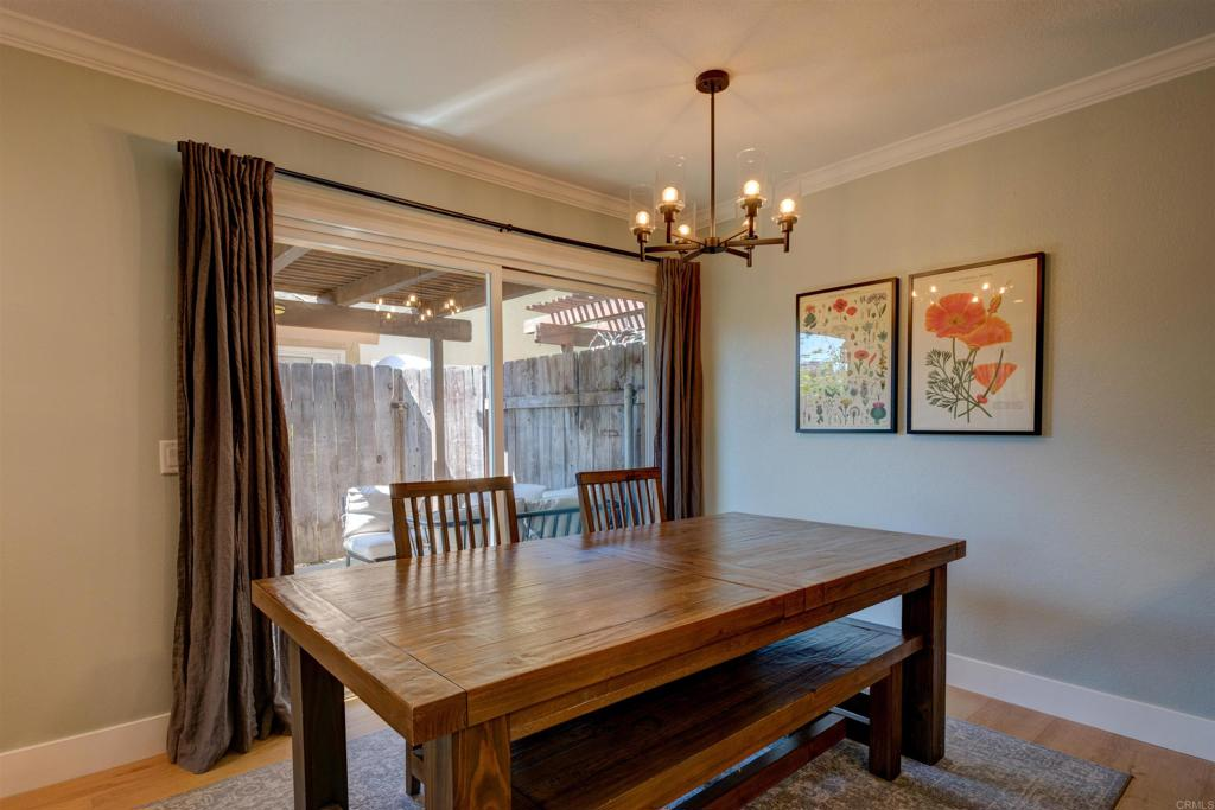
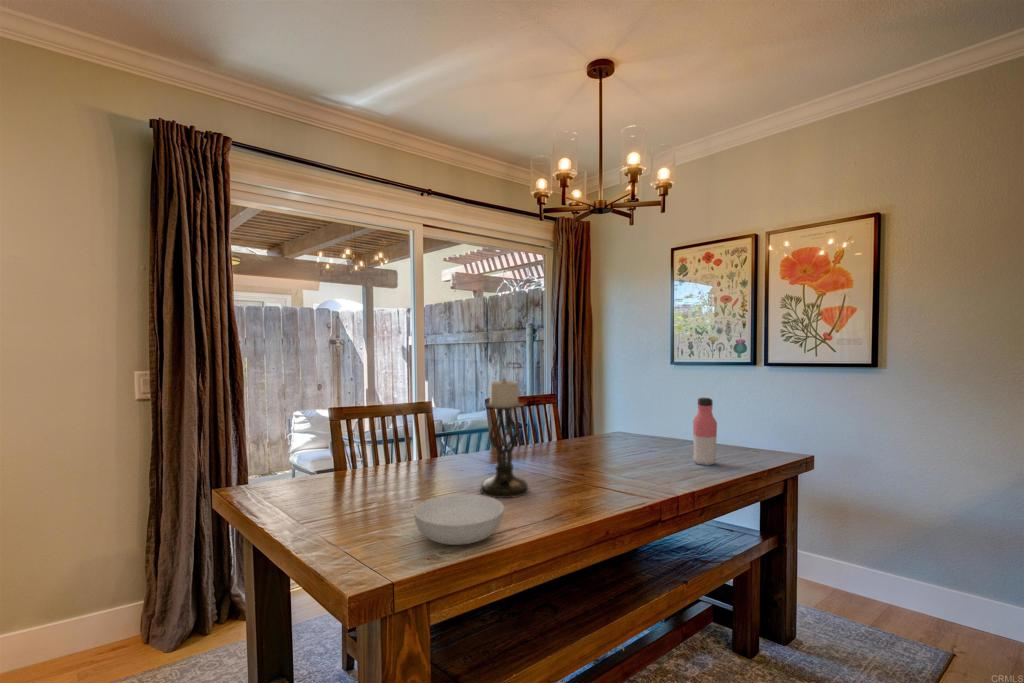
+ candle holder (504, 435)
+ water bottle (704, 430)
+ serving bowl (459, 522)
